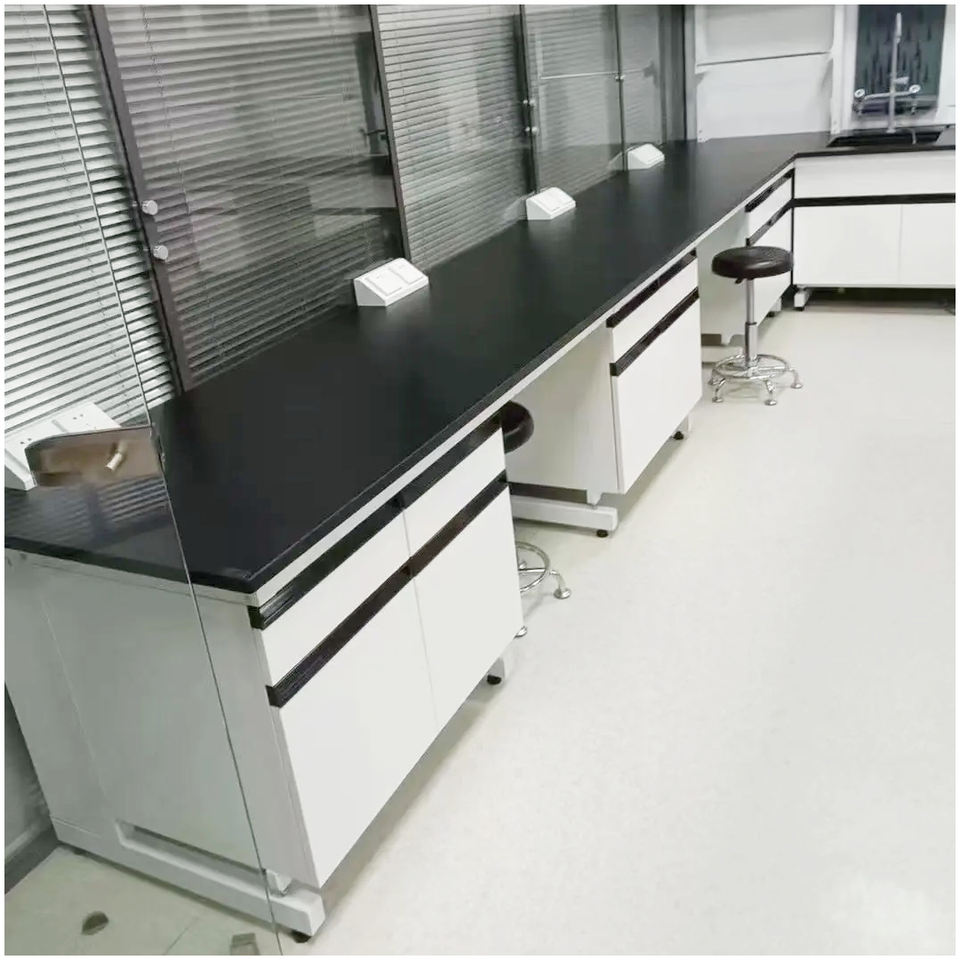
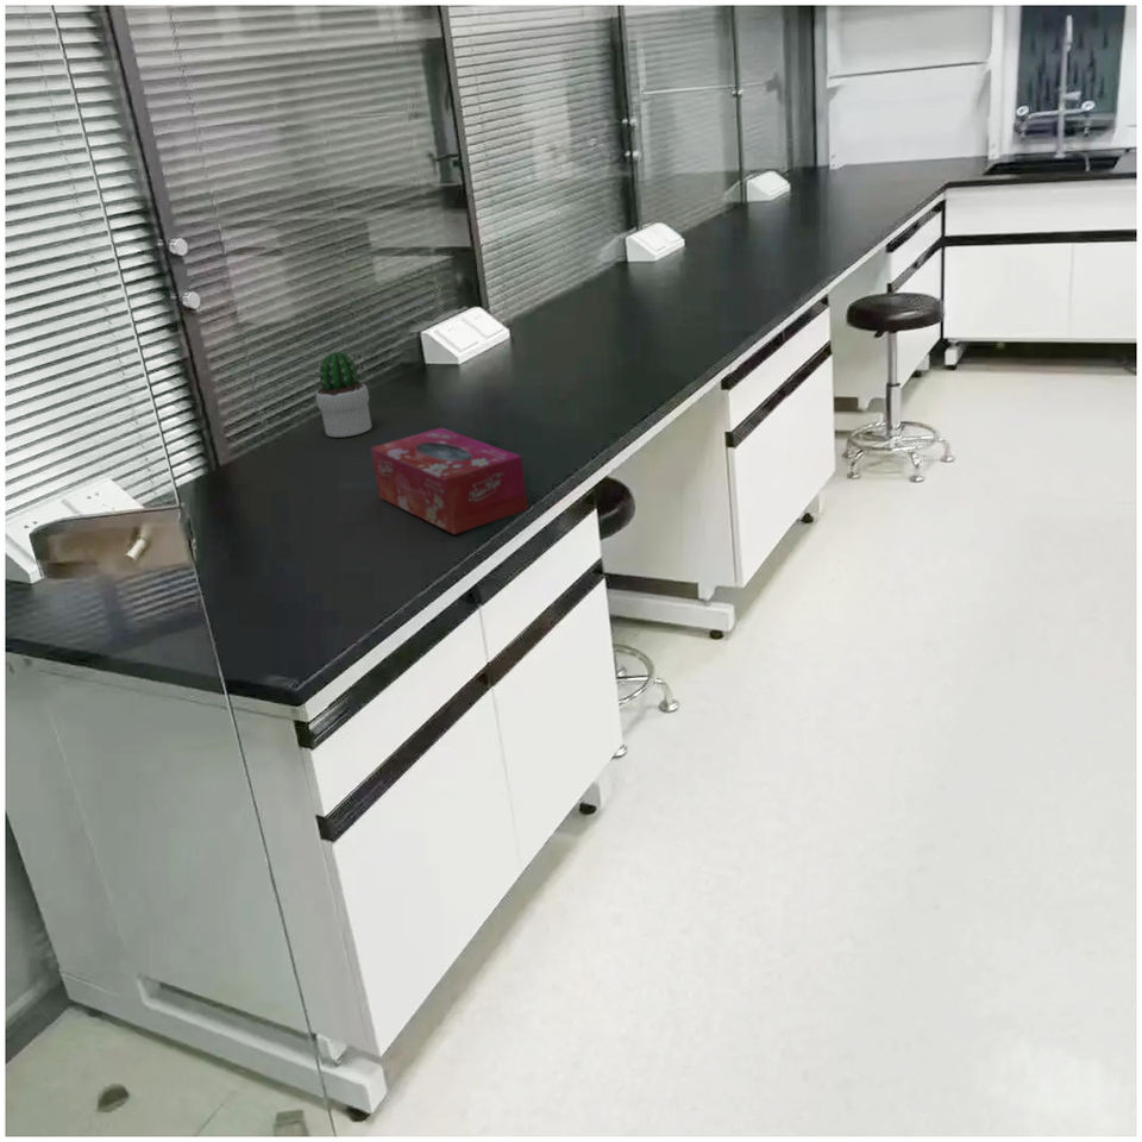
+ potted cactus (341, 391)
+ tissue box (446, 477)
